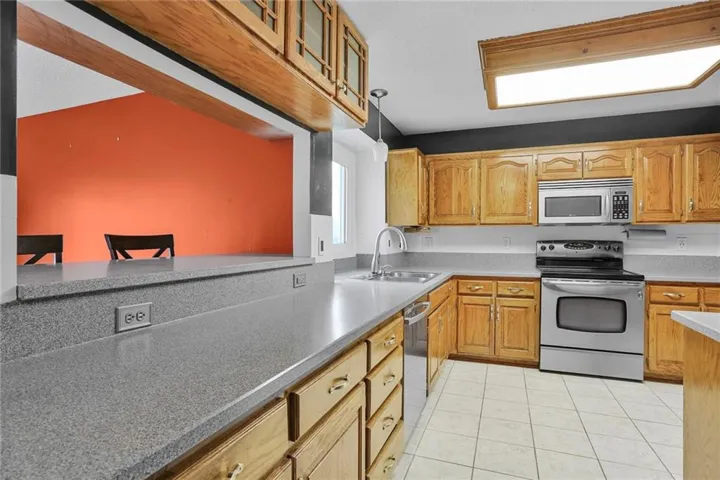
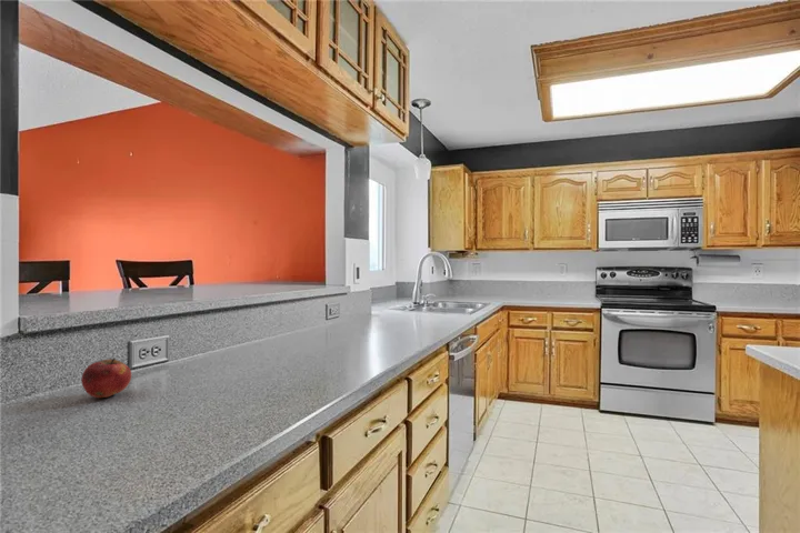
+ fruit (107, 376)
